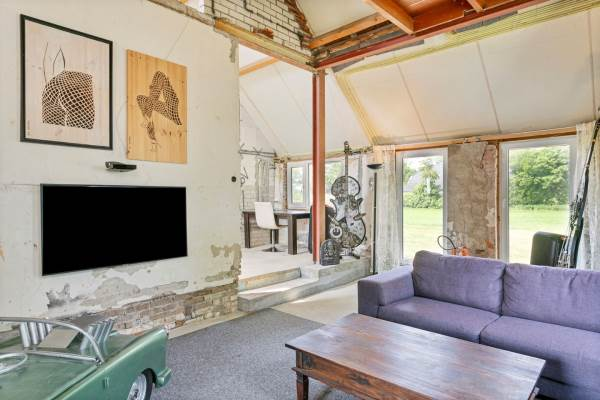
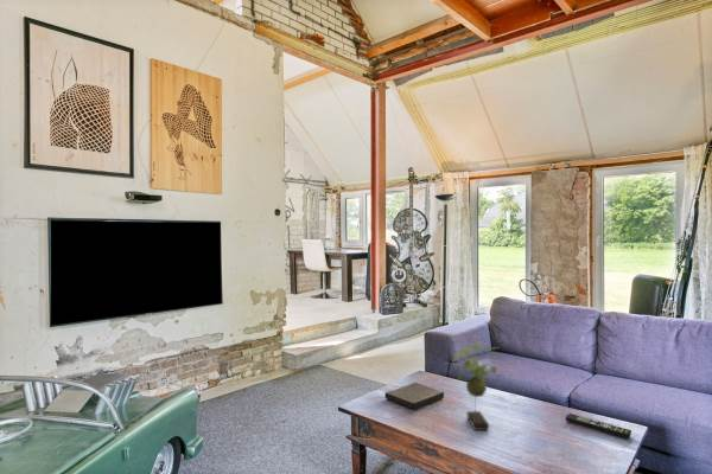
+ remote control (597, 425)
+ plant (476, 379)
+ book (414, 395)
